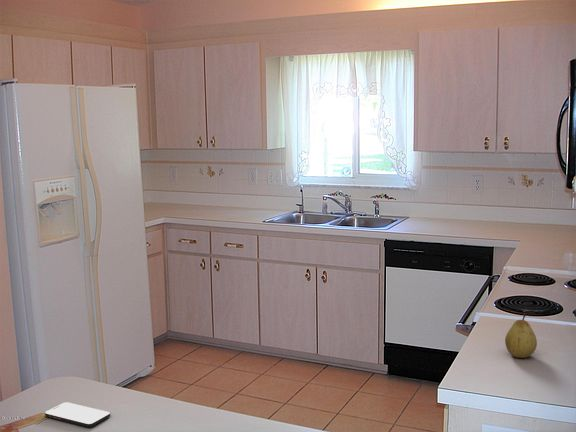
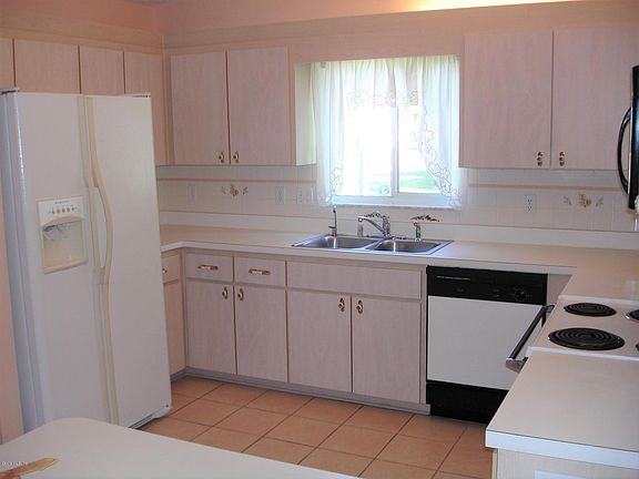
- smartphone (77, 414)
- fruit (520, 335)
